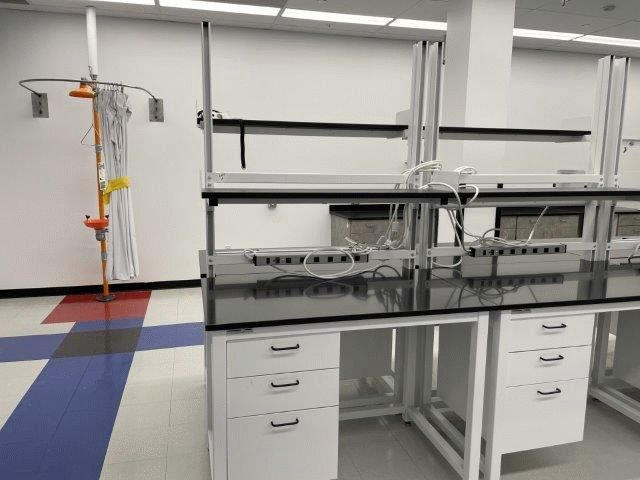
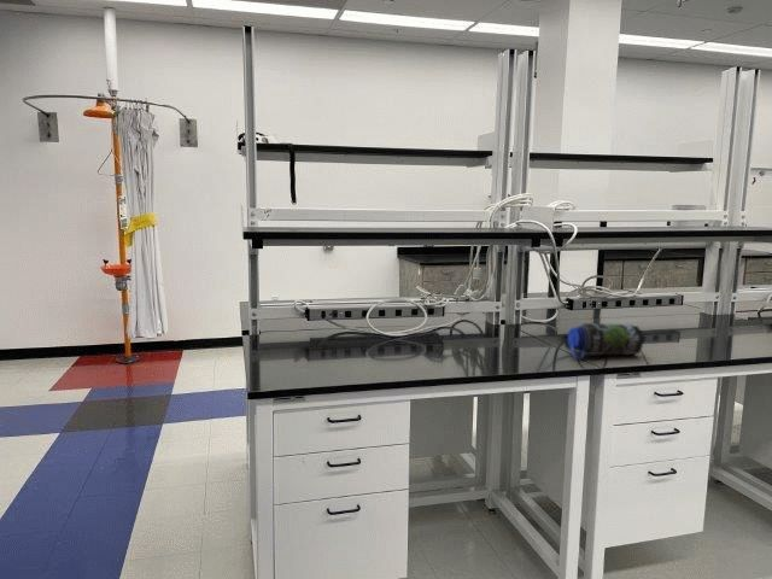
+ water bottle (602, 339)
